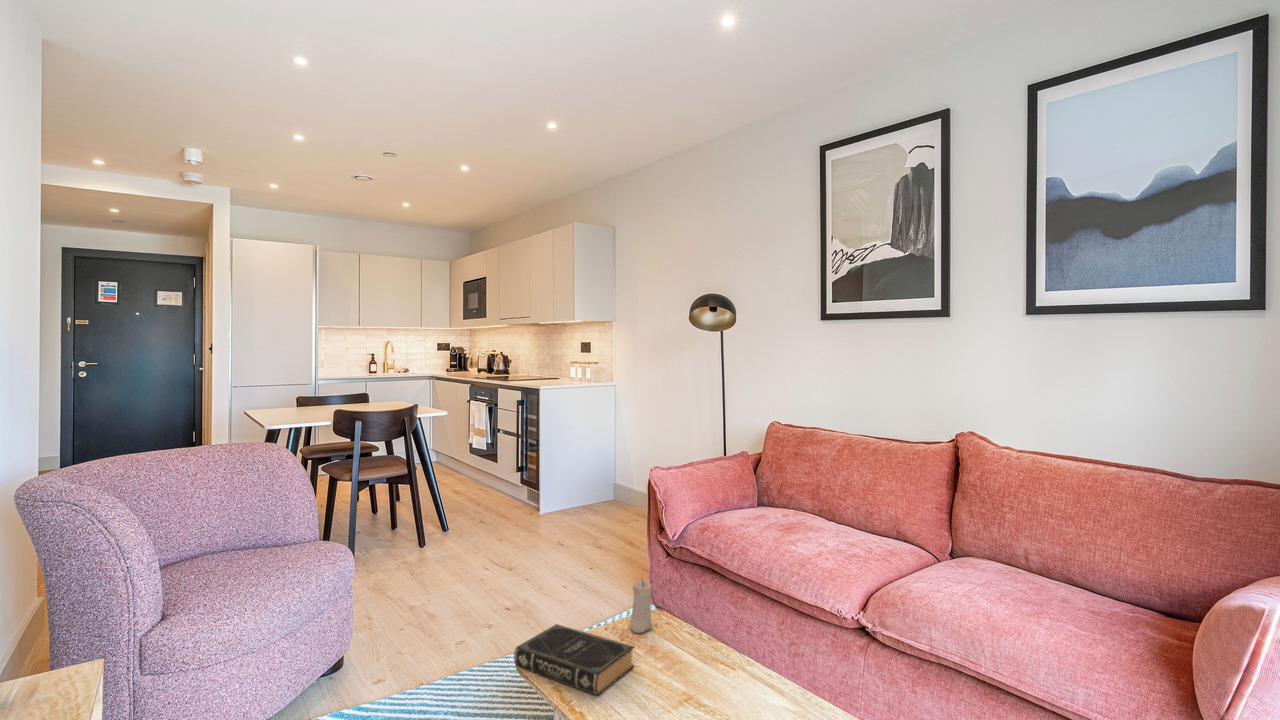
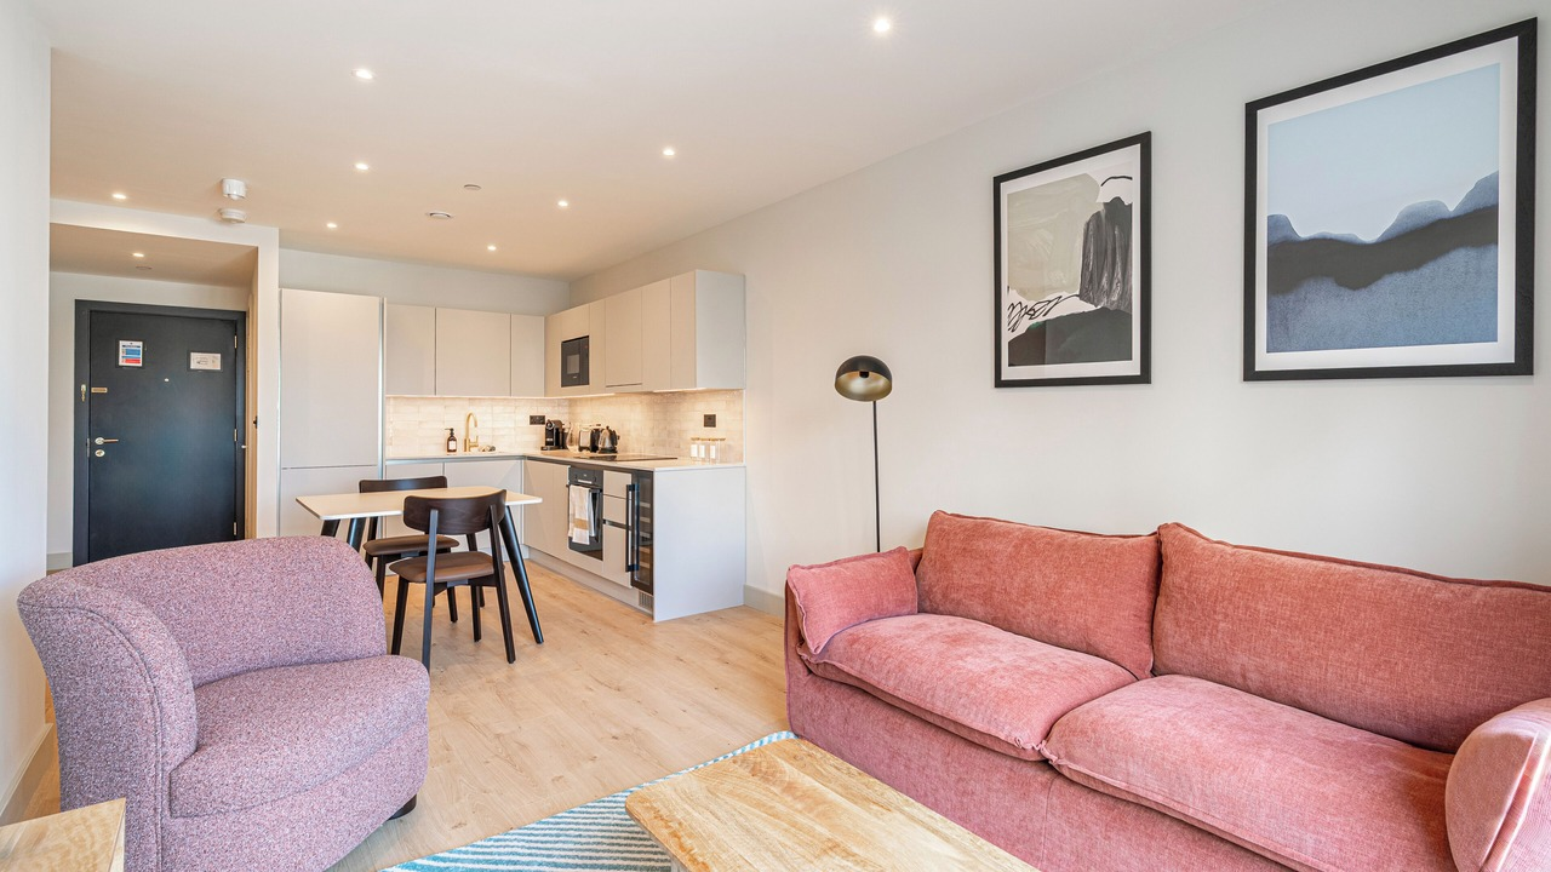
- book (574, 657)
- candle (640, 603)
